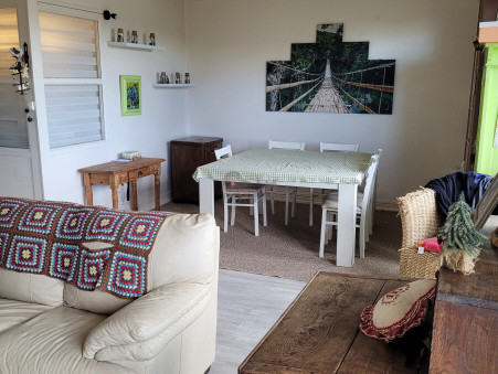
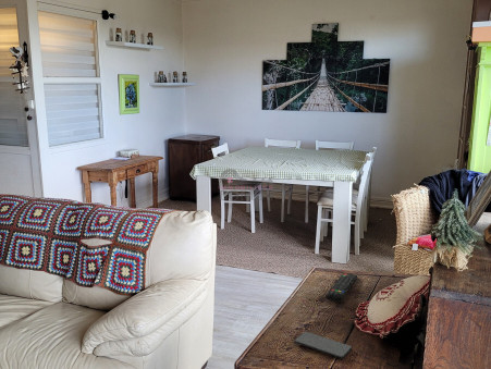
+ smartphone (322, 344)
+ remote control (342, 286)
